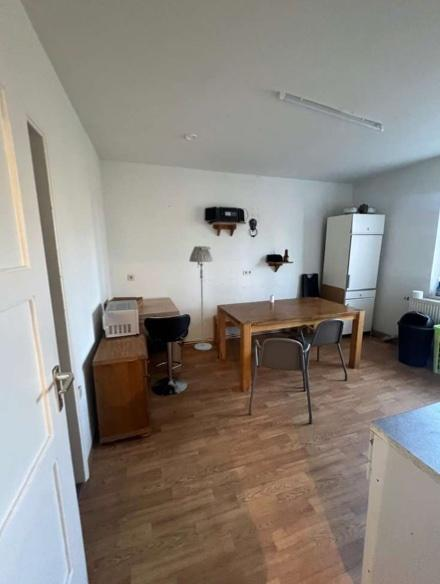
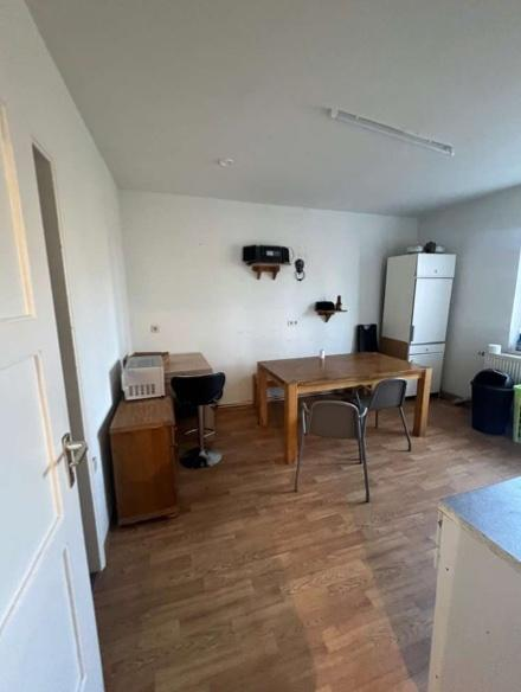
- floor lamp (201, 298)
